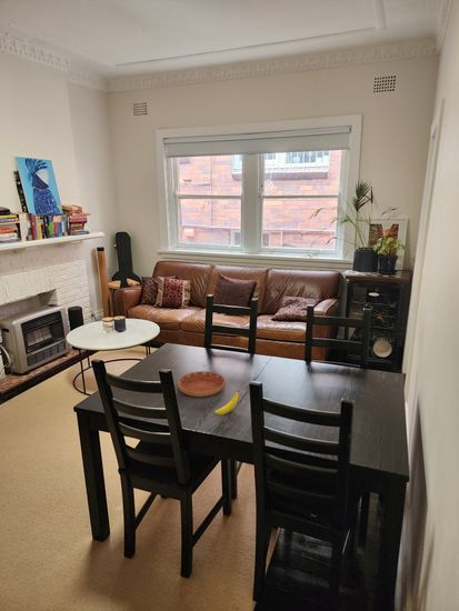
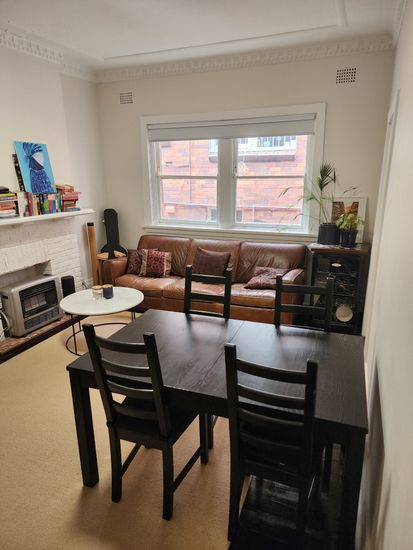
- banana (227, 405)
- saucer (201, 384)
